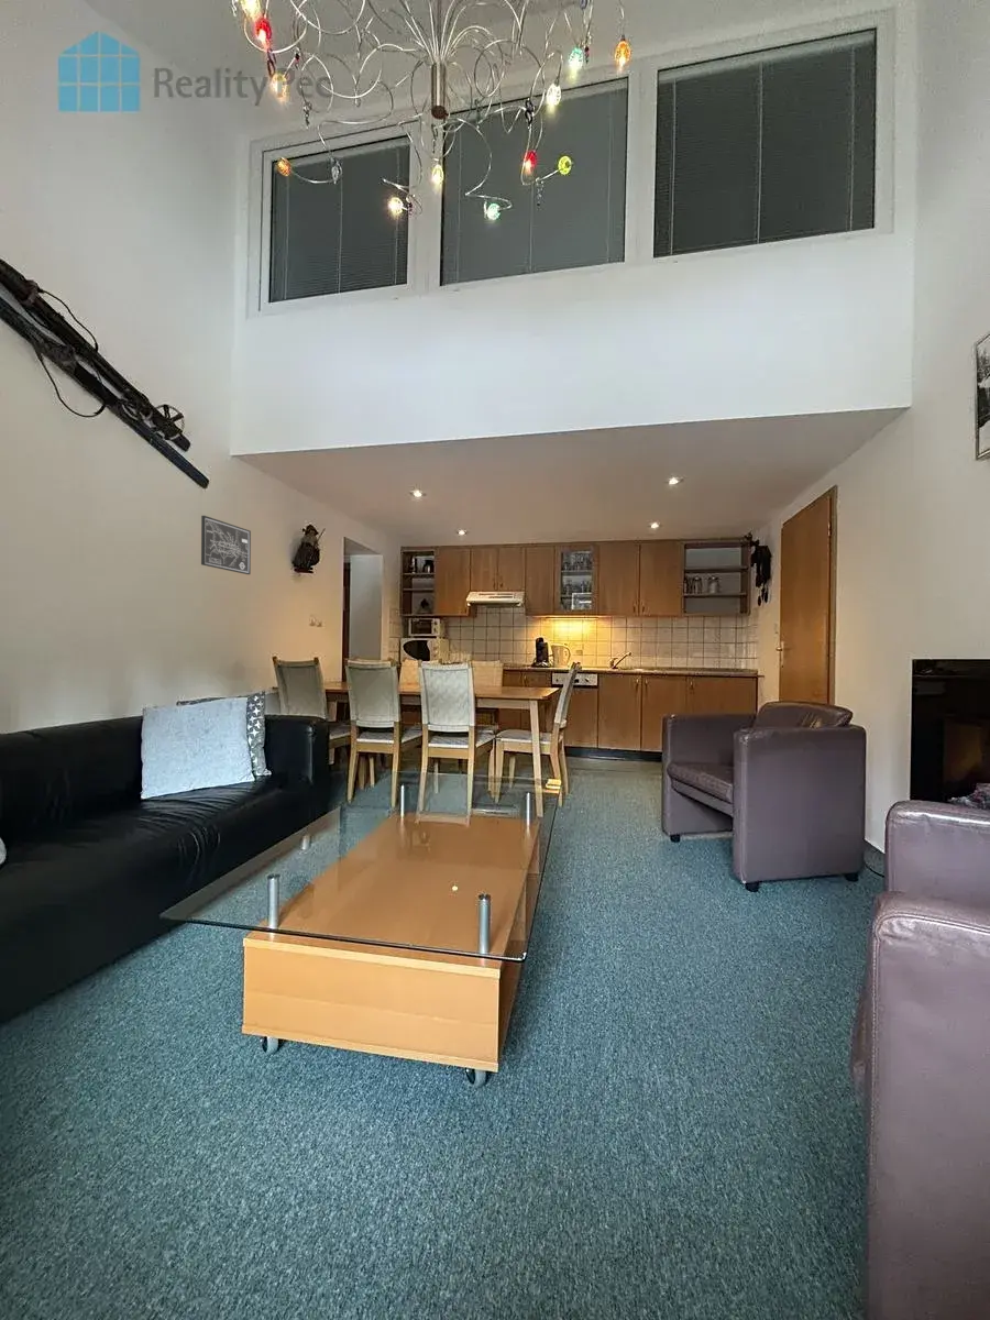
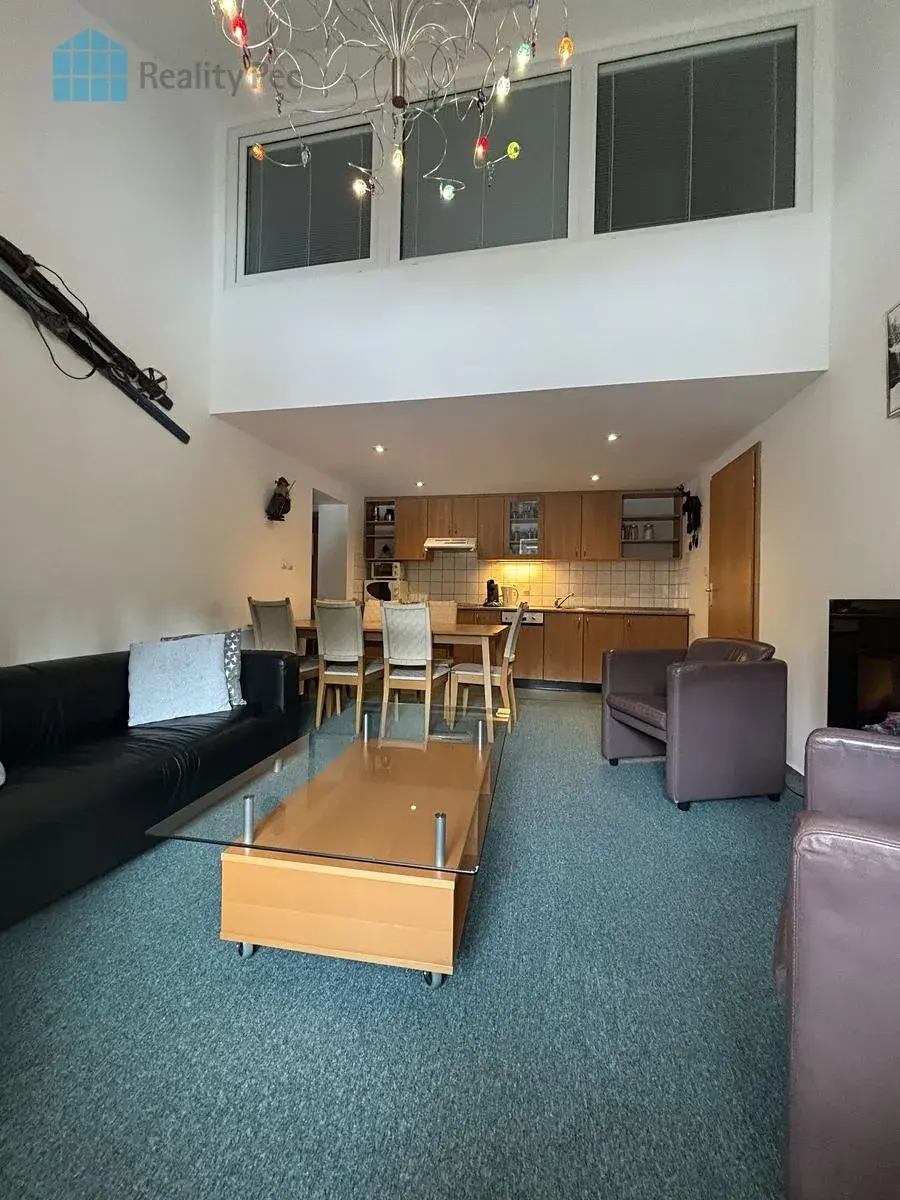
- wall art (227, 547)
